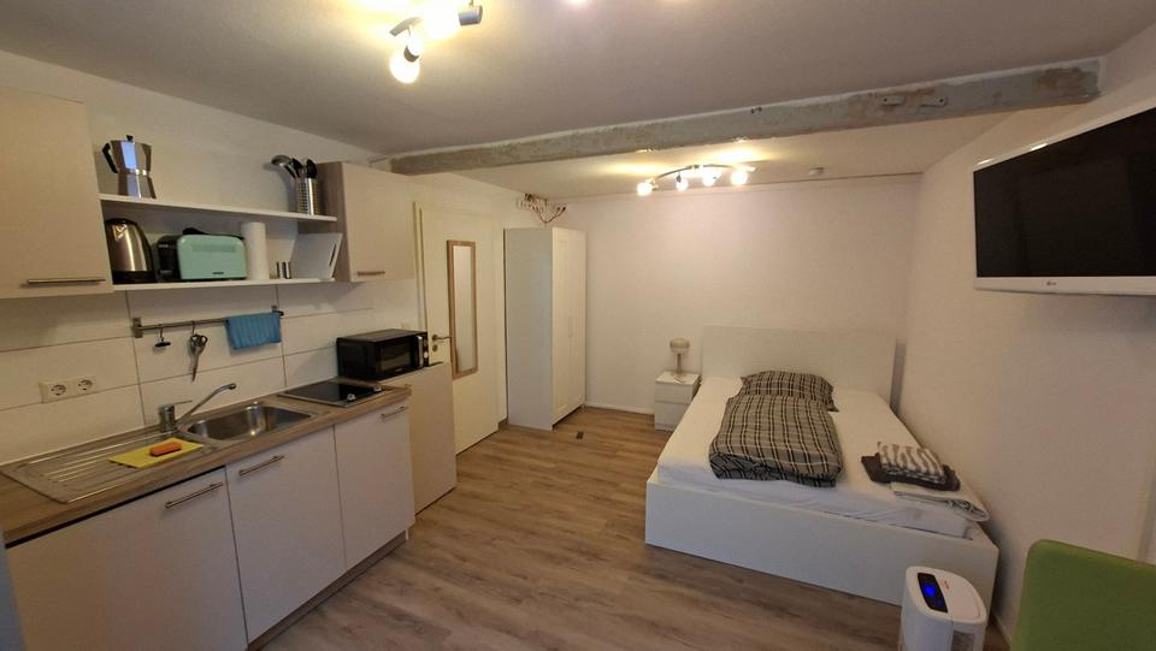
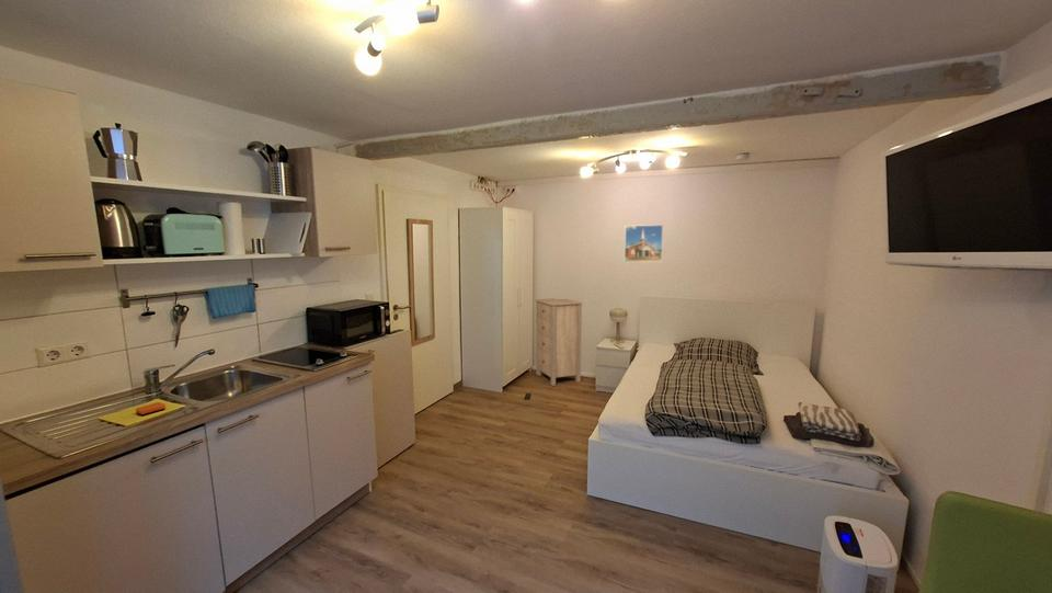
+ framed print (643, 243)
+ storage cabinet (557, 340)
